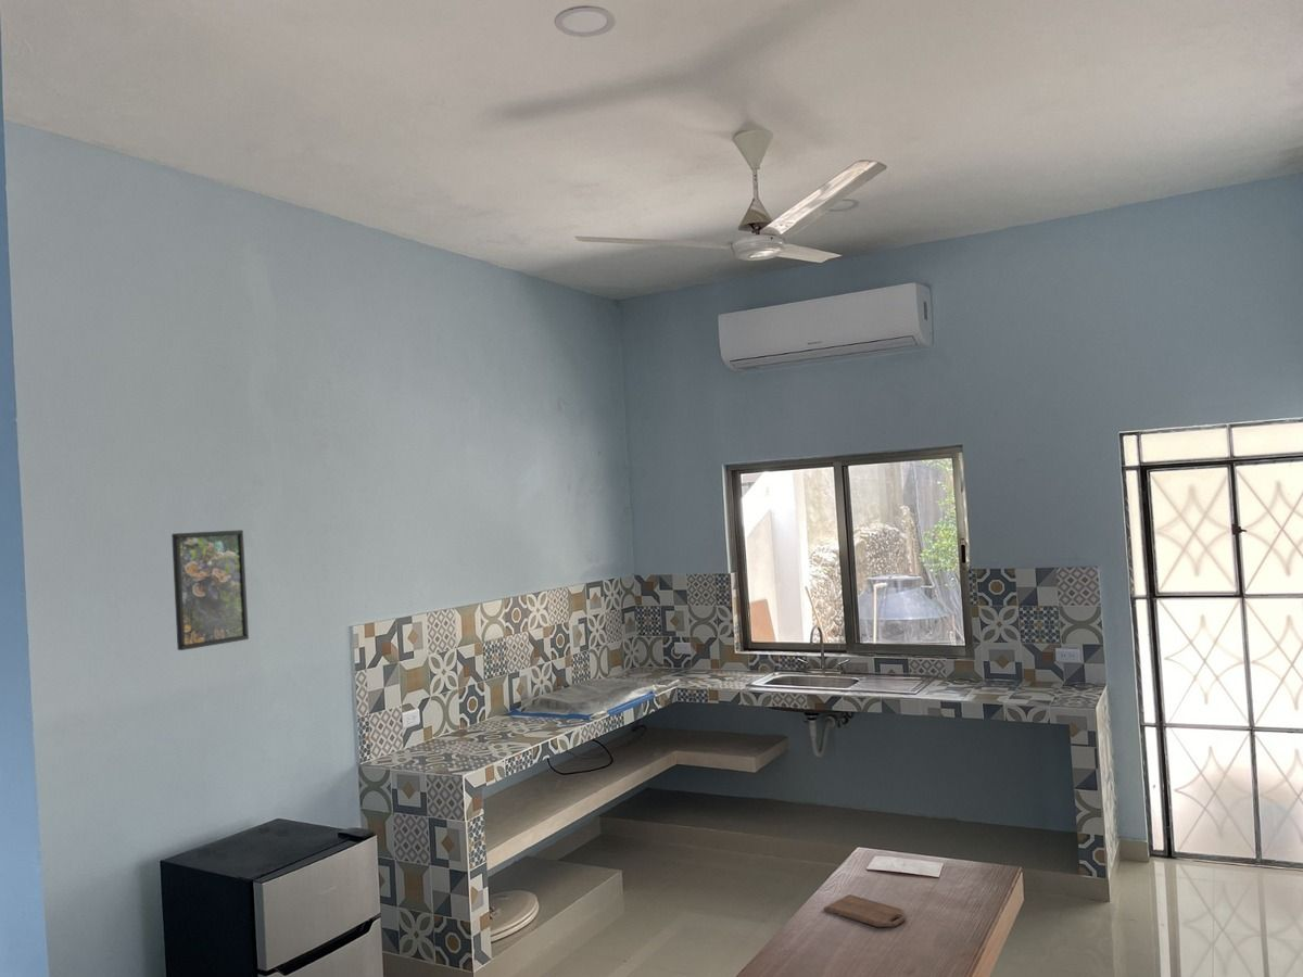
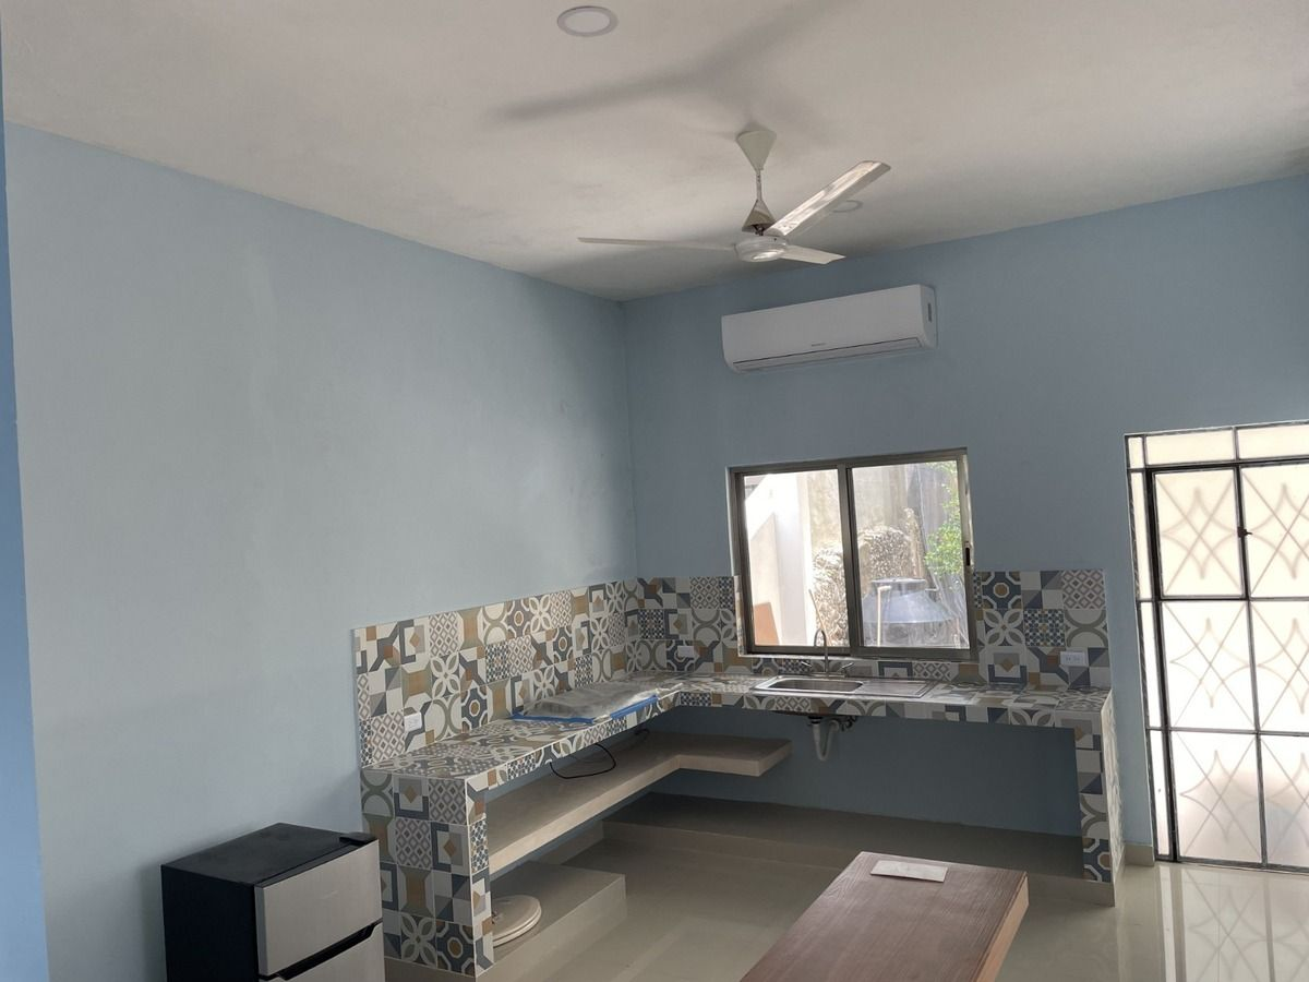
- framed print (211, 587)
- cutting board (868, 911)
